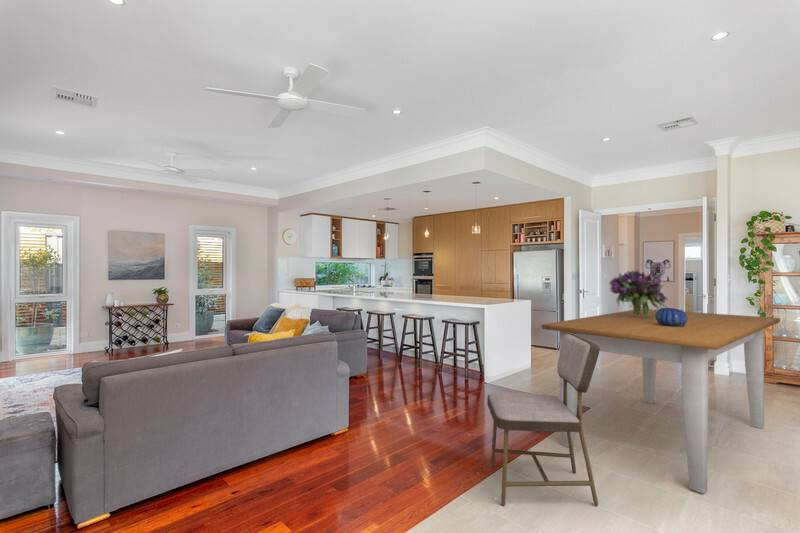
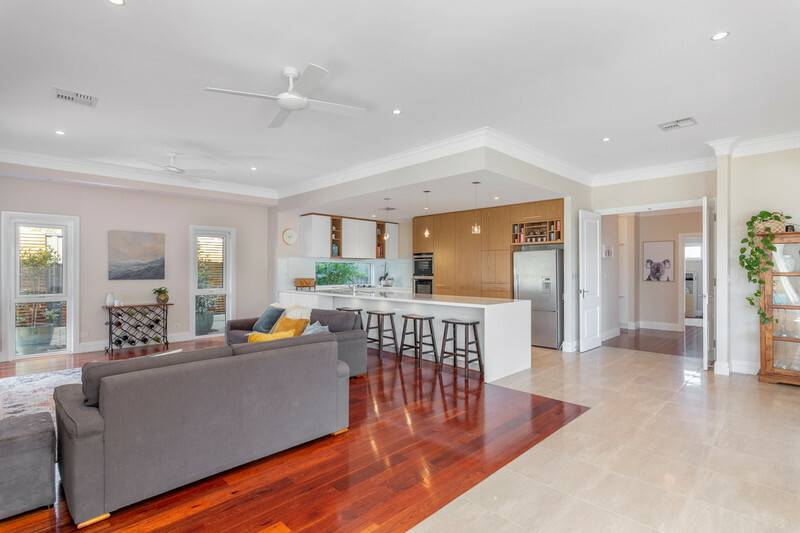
- bouquet (637, 293)
- table (655, 377)
- dining chair (538, 412)
- decorative bowl (671, 316)
